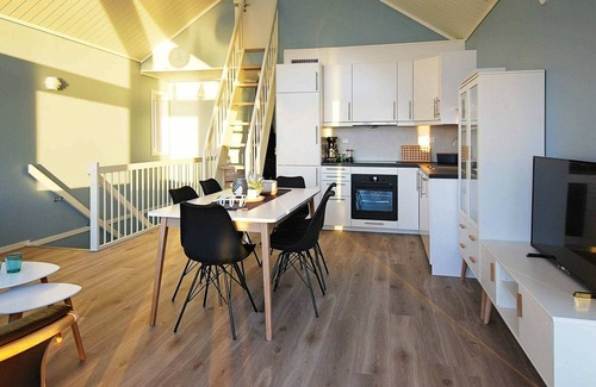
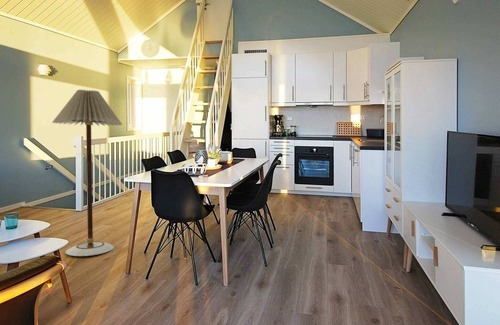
+ floor lamp (89, 170)
